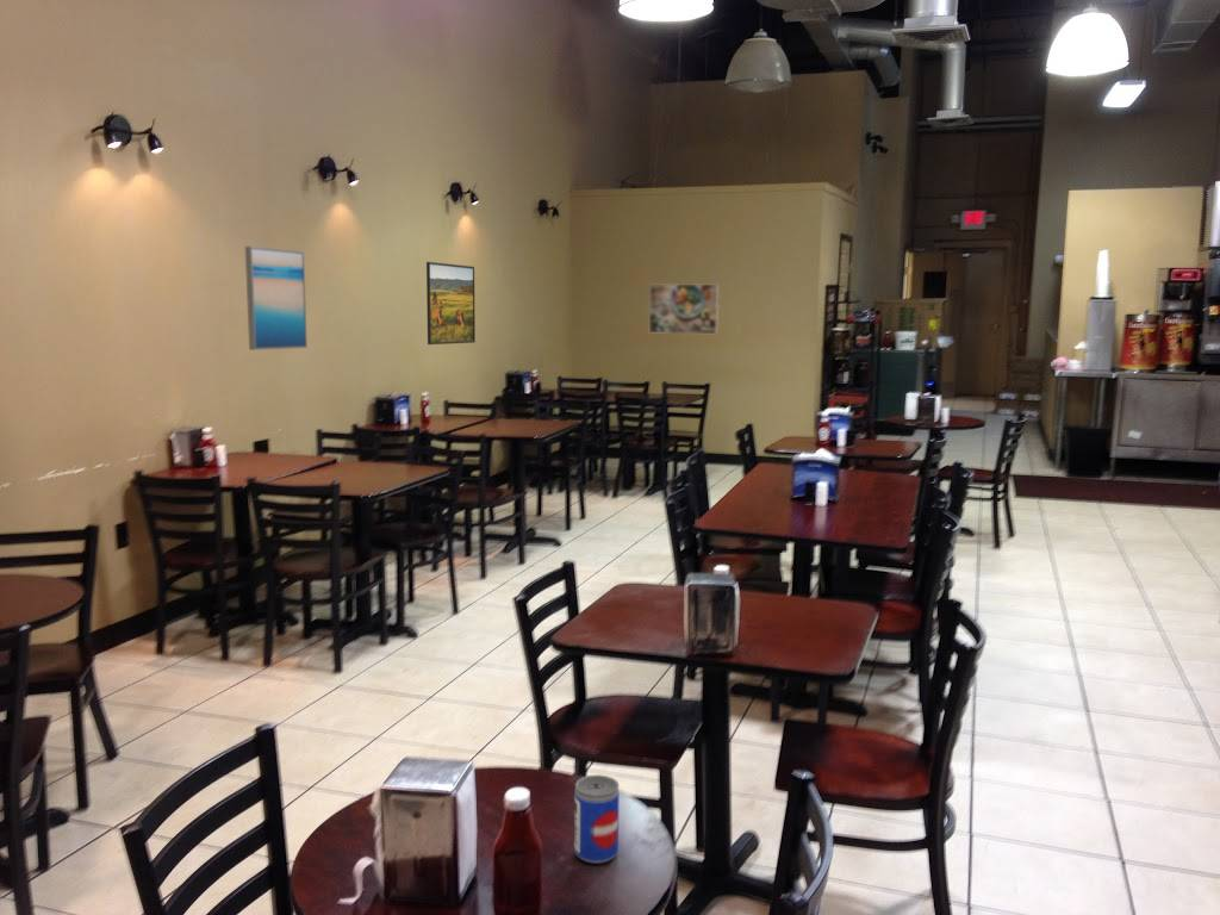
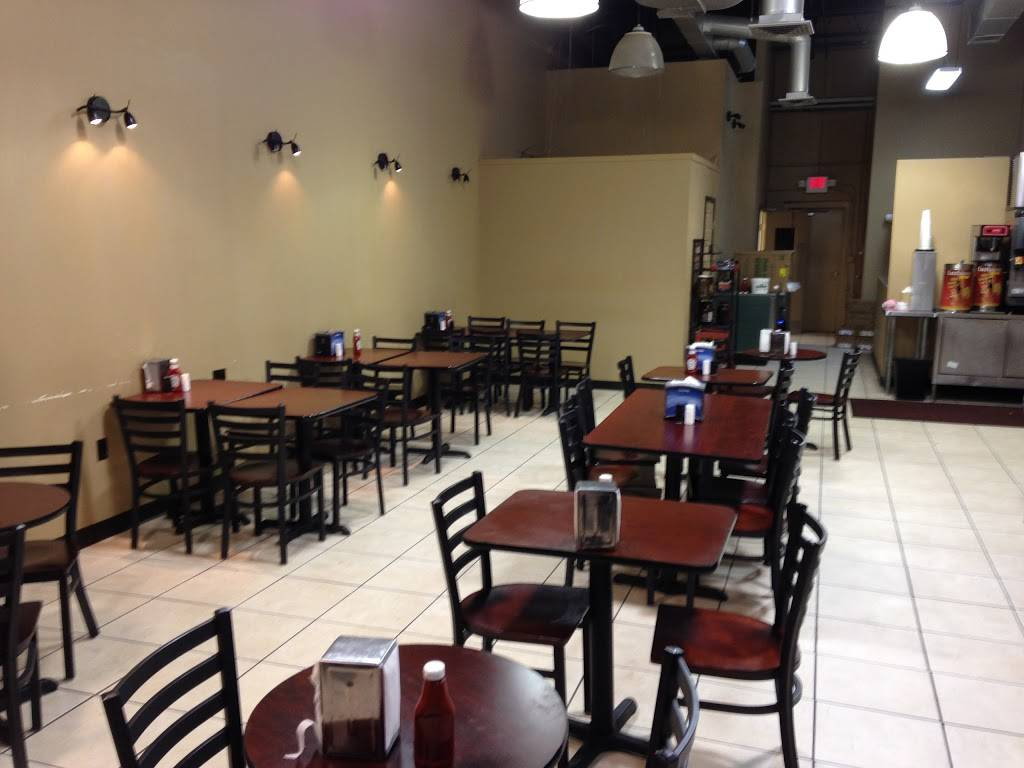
- beer can (596, 818)
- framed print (452, 304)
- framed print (683, 309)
- wall art (276, 299)
